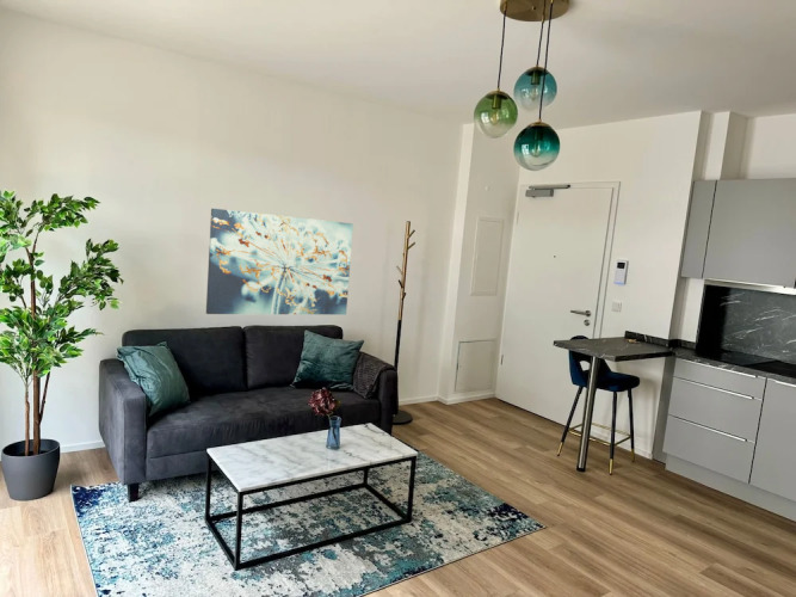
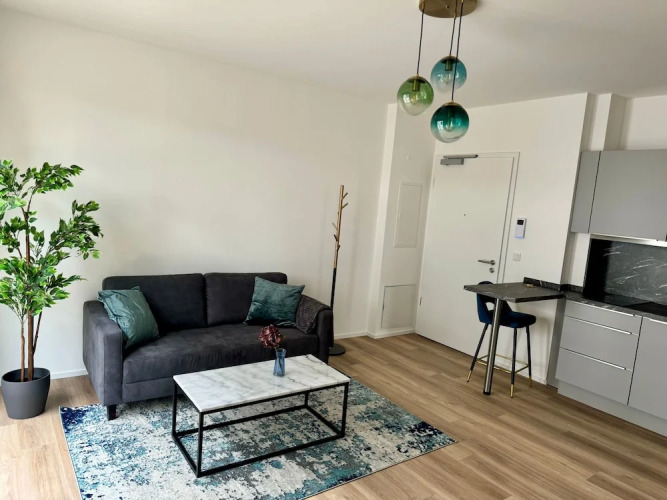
- wall art (284, 265)
